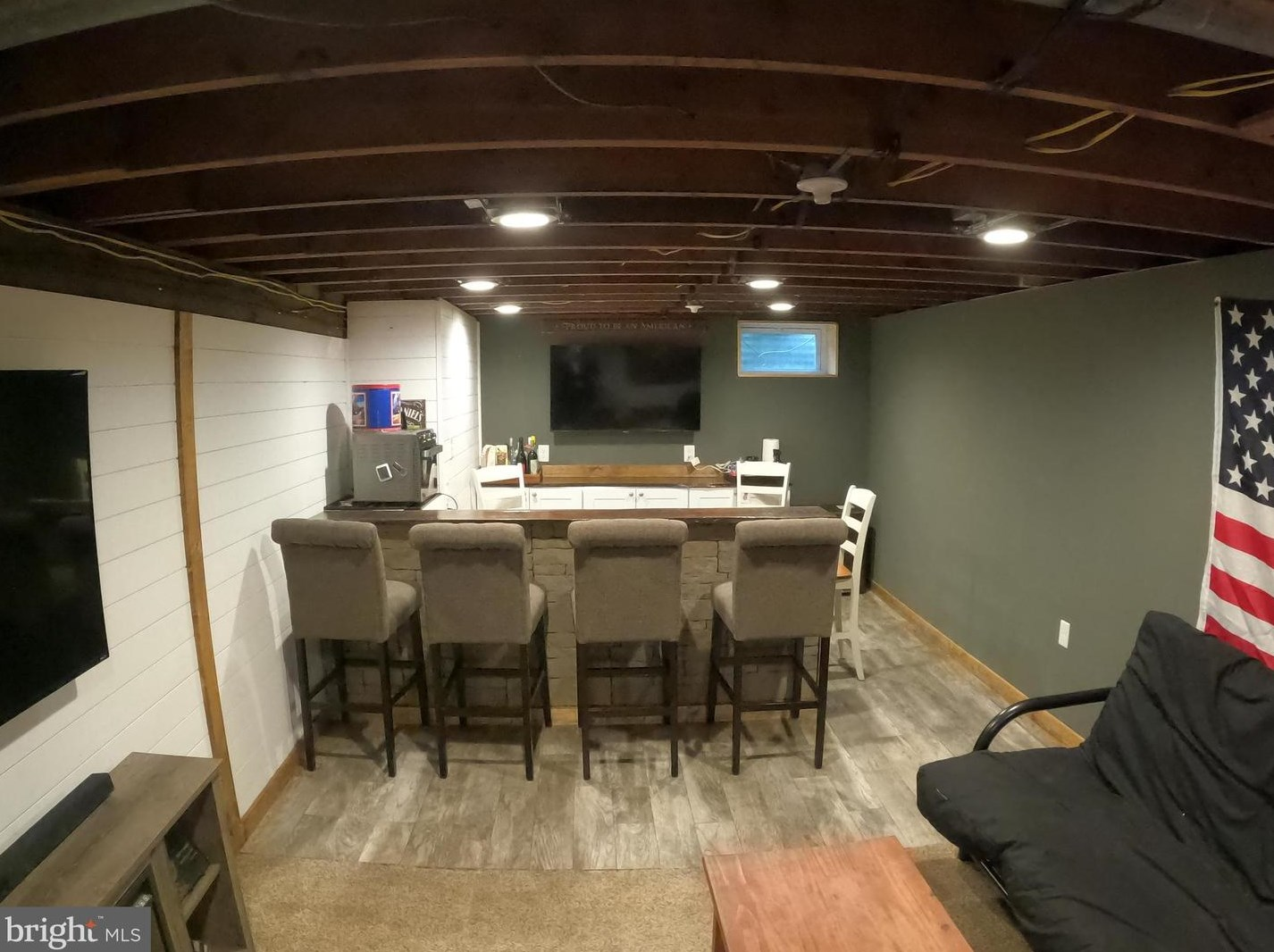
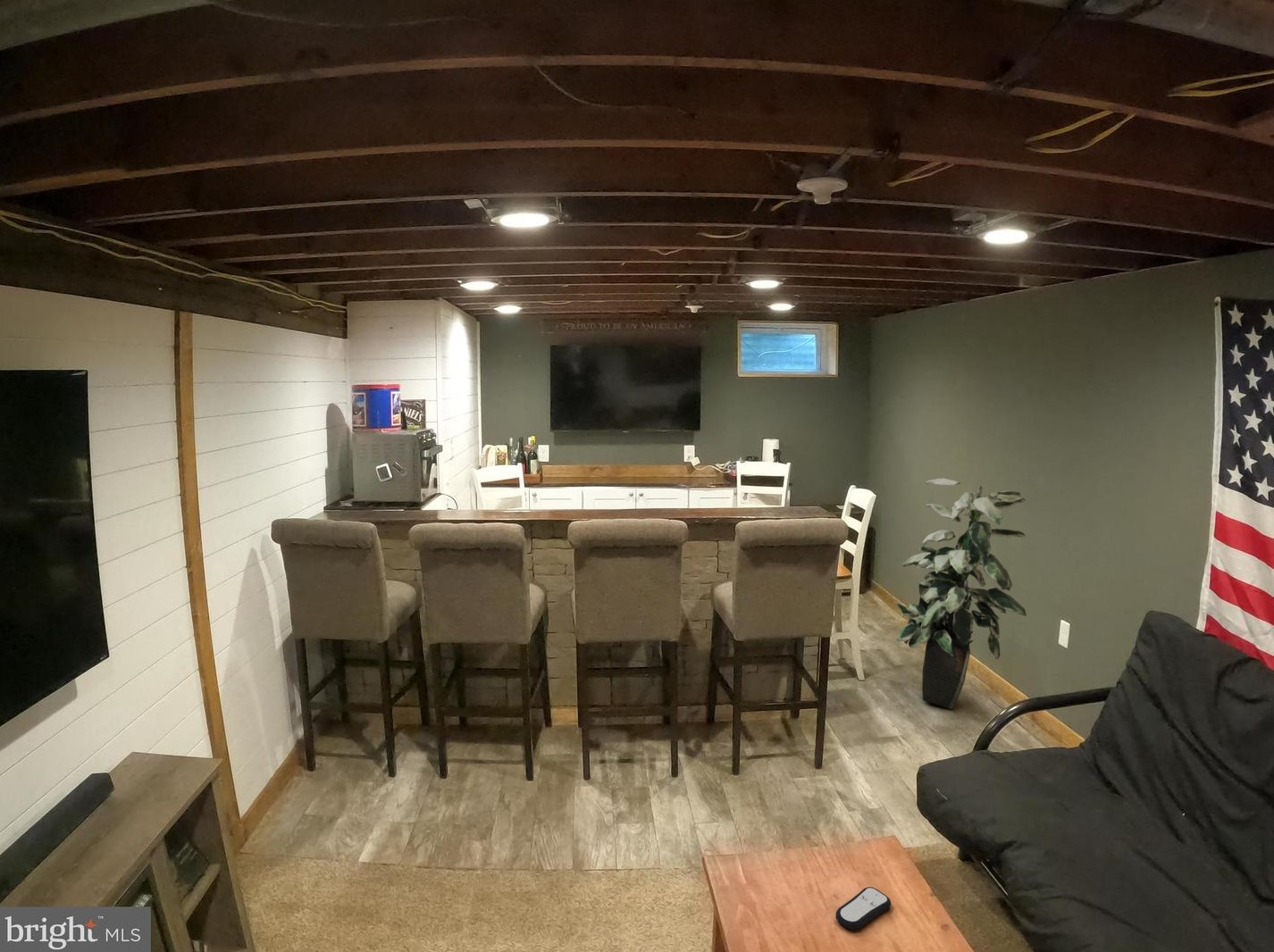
+ indoor plant (954, 591)
+ remote control (862, 907)
